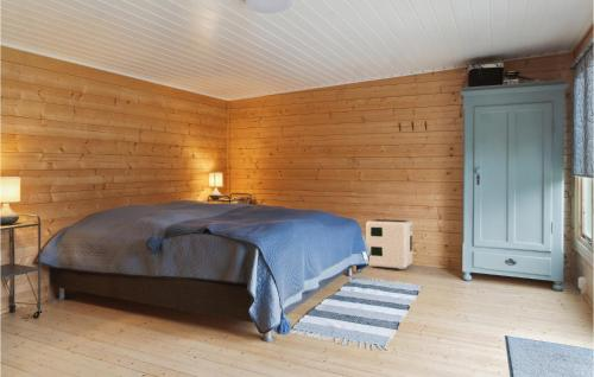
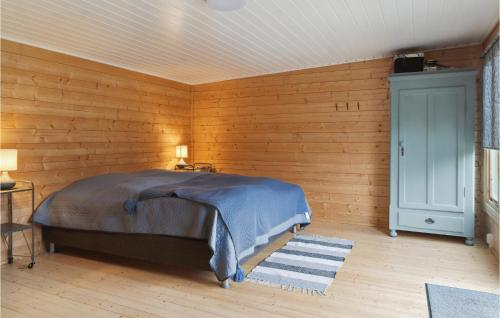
- air purifier (388, 243)
